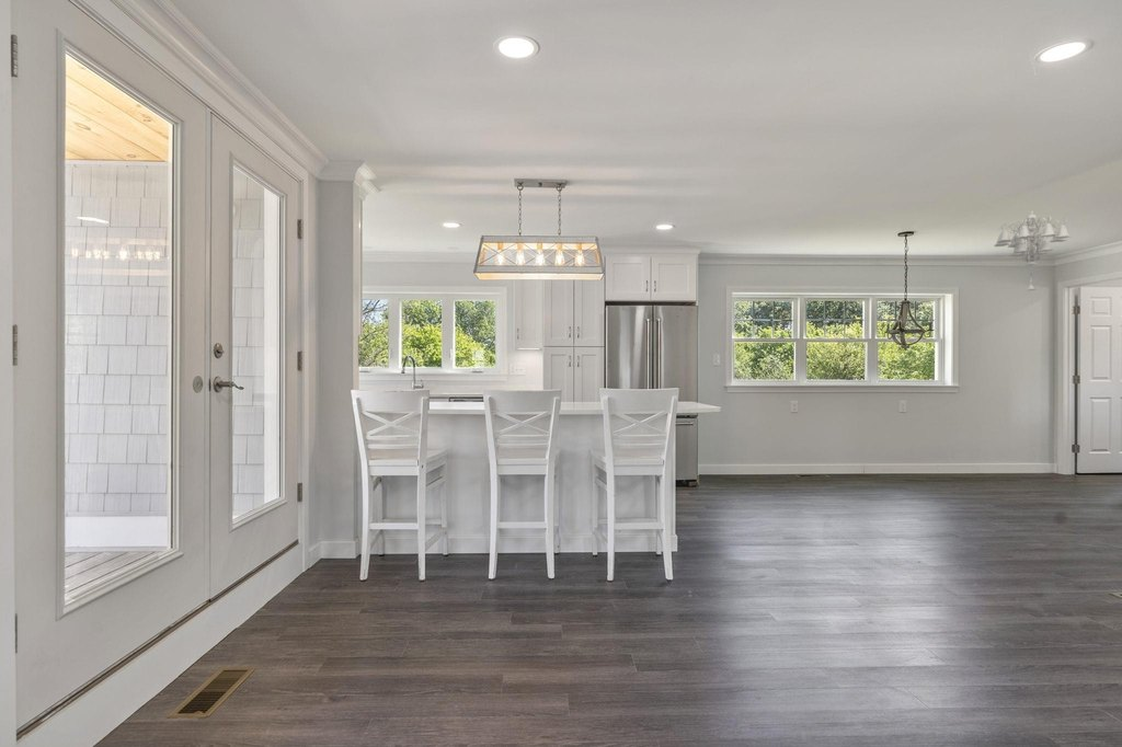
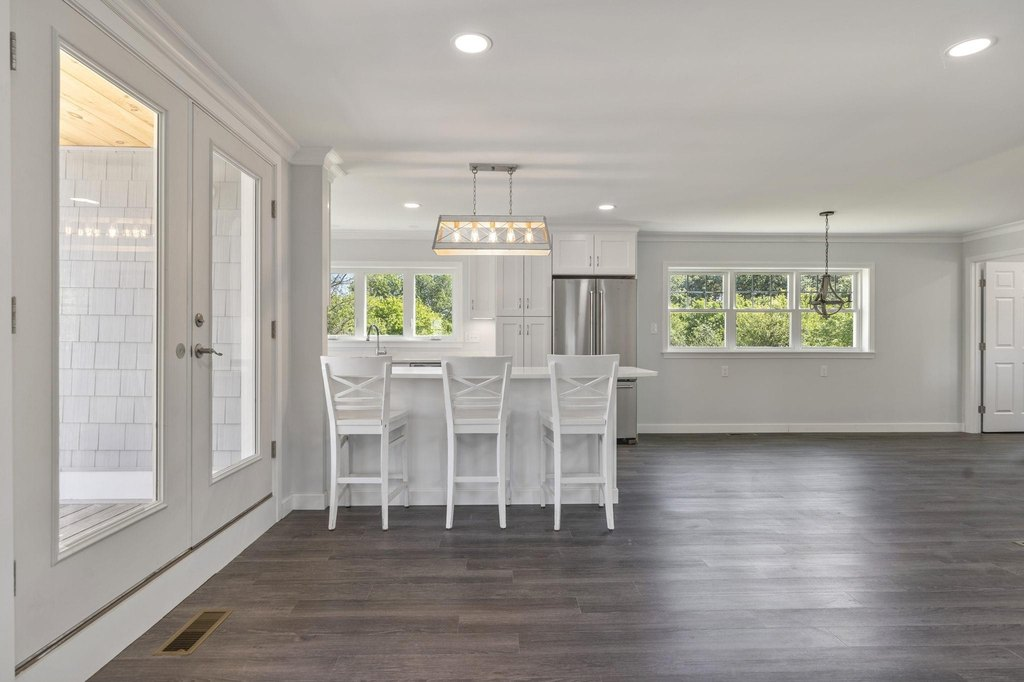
- chandelier (1031, 250)
